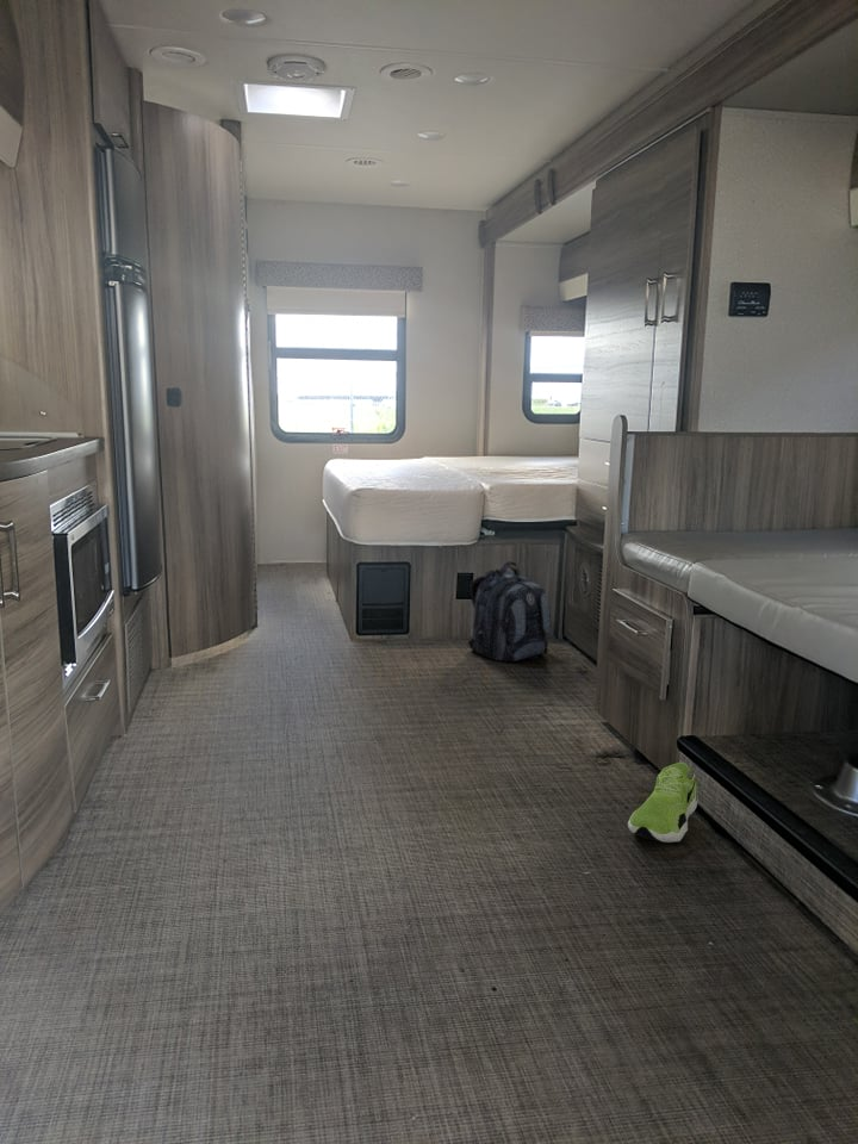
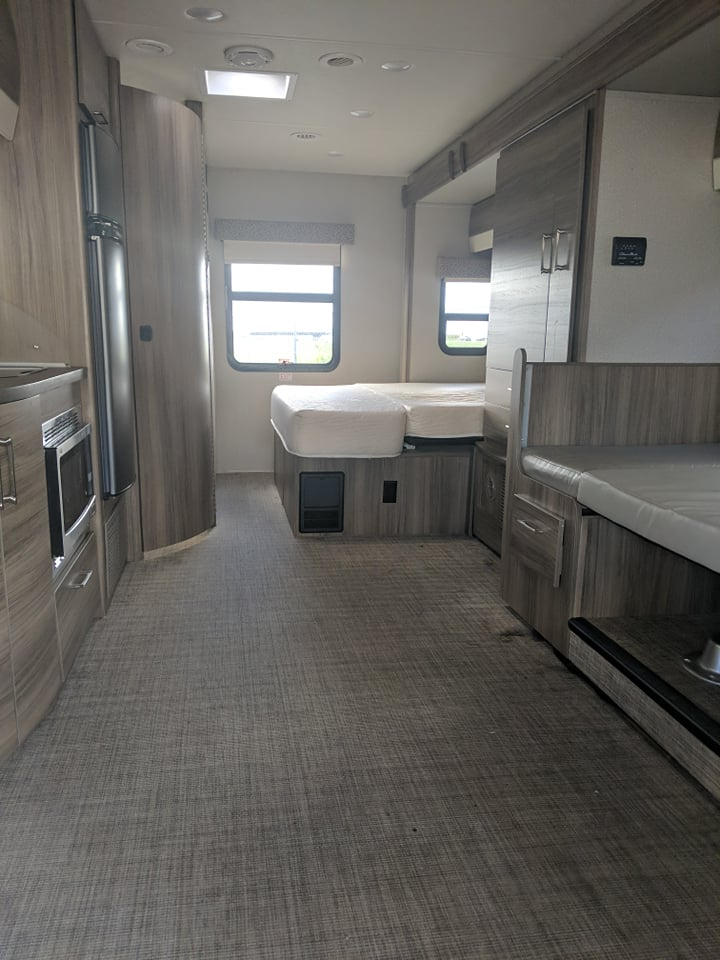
- backpack (509, 607)
- shoe (665, 797)
